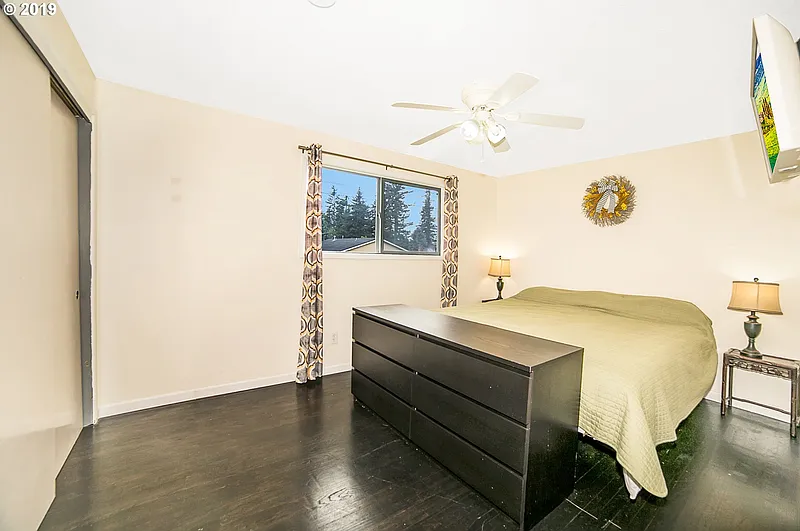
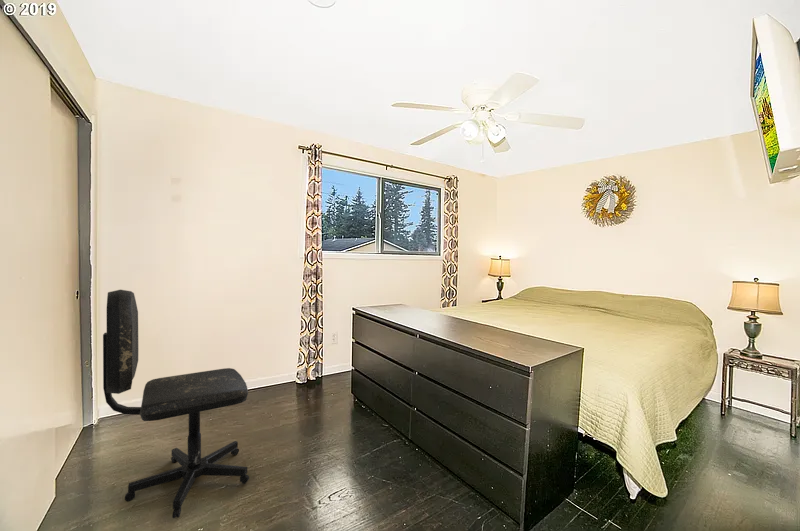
+ office chair (181, 386)
